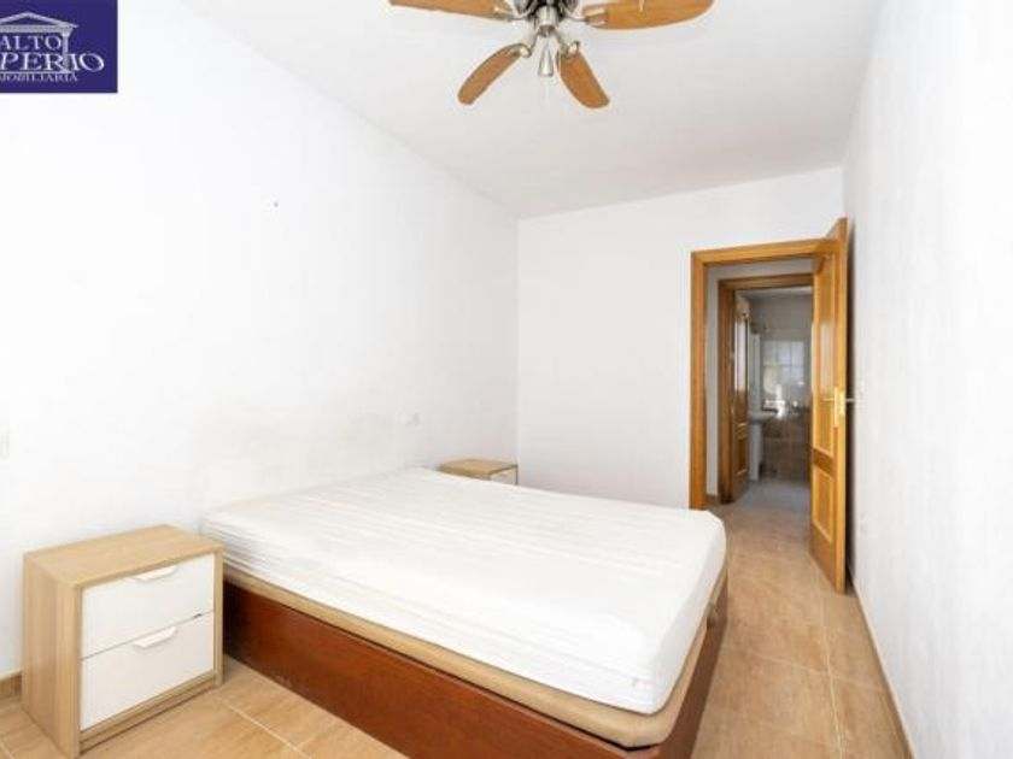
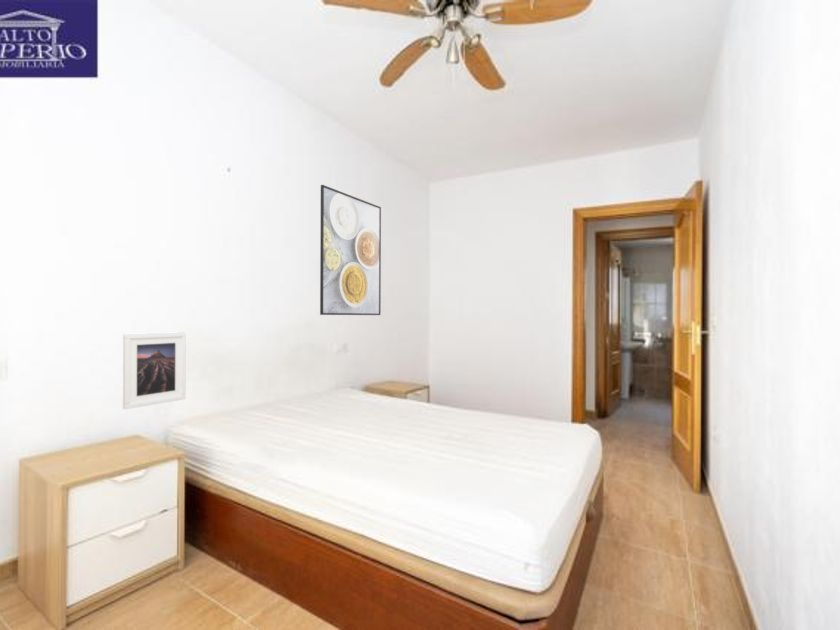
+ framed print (156, 368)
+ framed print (353, 256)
